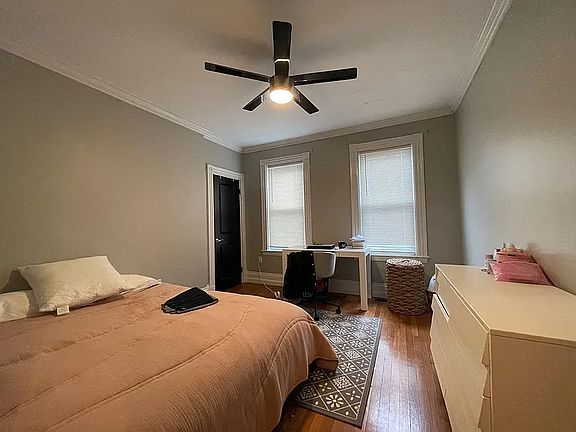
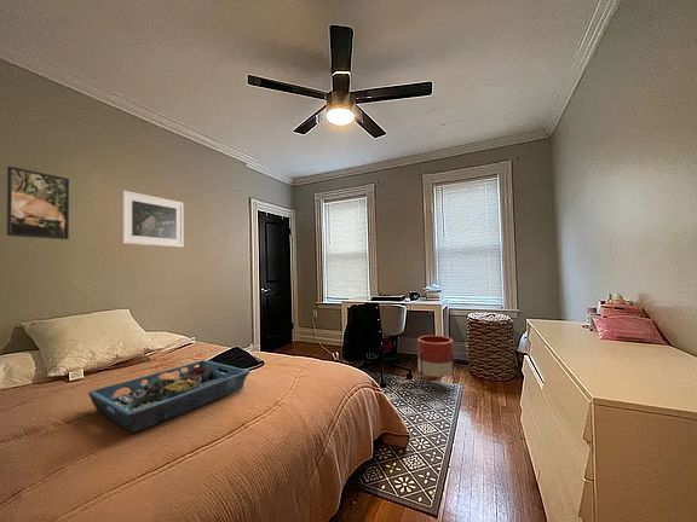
+ planter (434, 361)
+ serving tray (175, 388)
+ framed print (40, 204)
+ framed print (155, 221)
